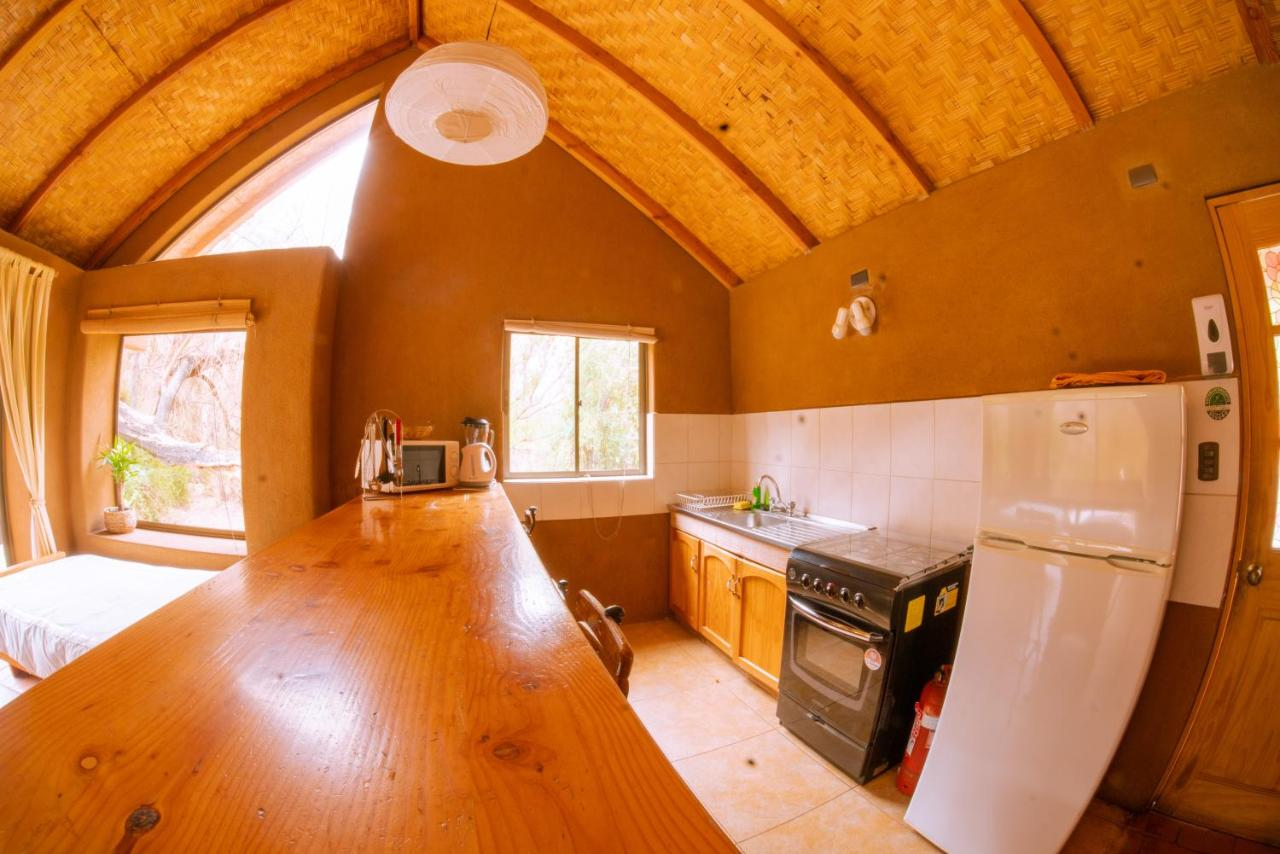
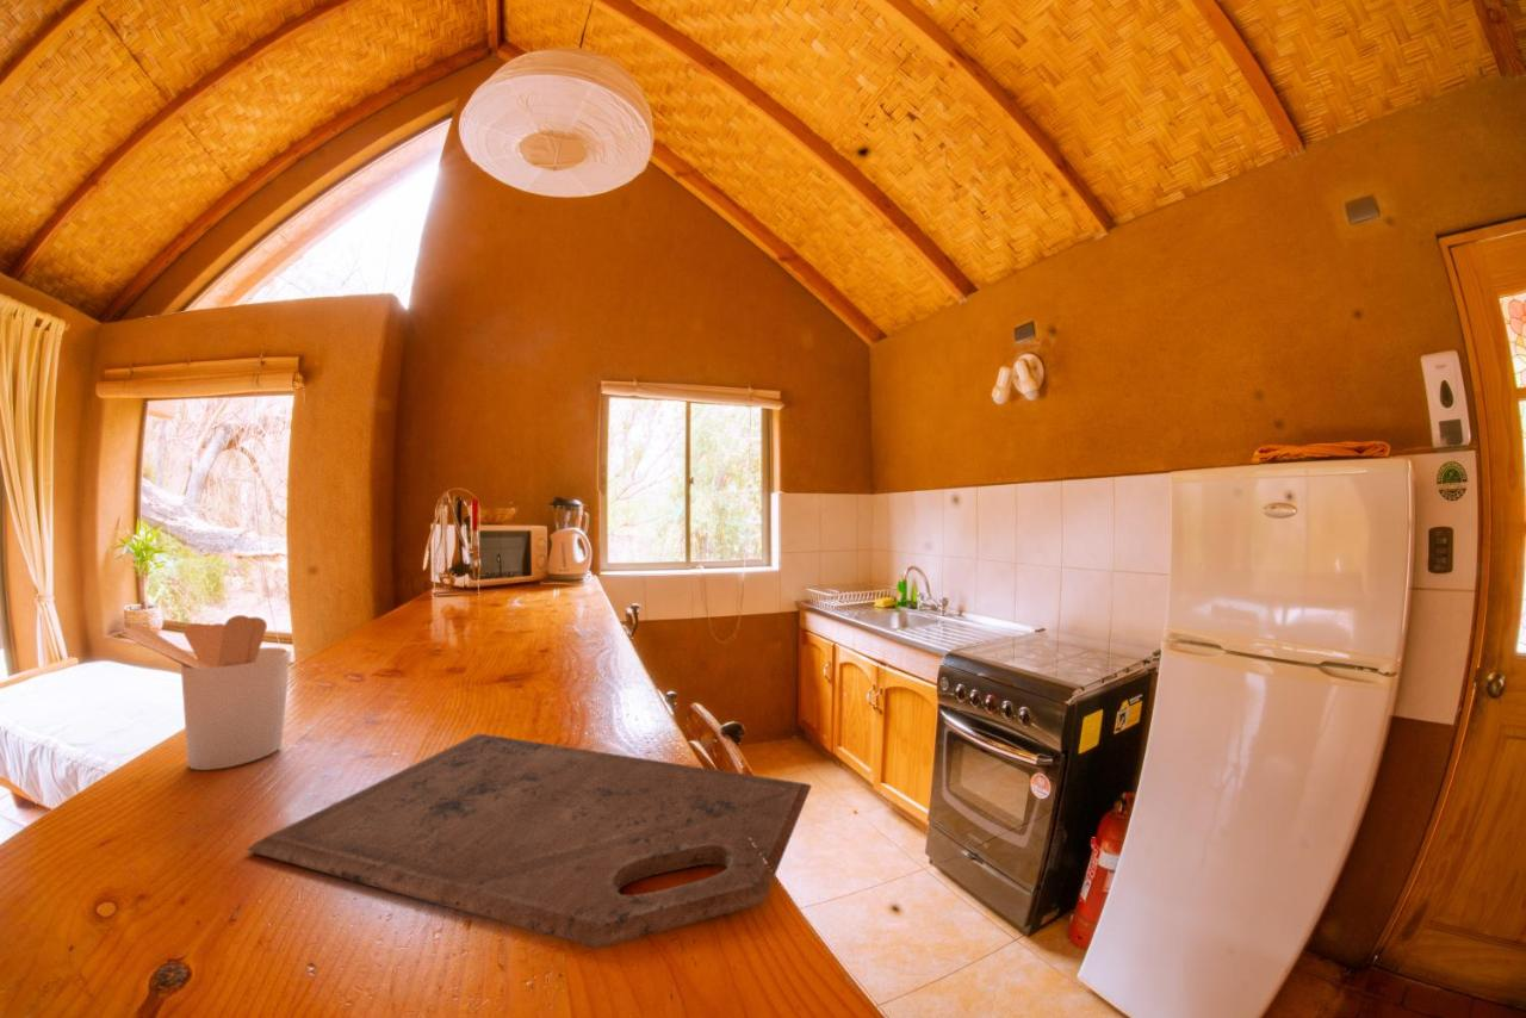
+ utensil holder (207, 687)
+ cutting board (559, 813)
